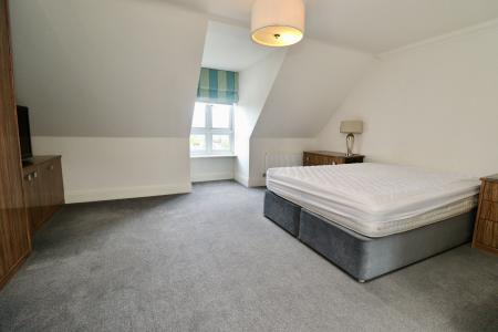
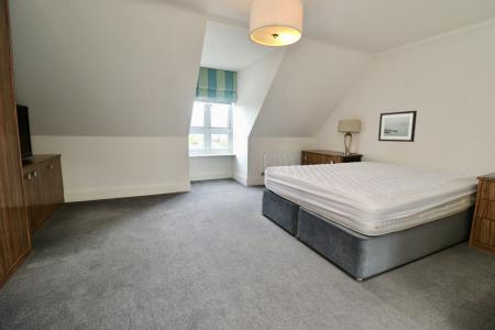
+ wall art (396, 127)
